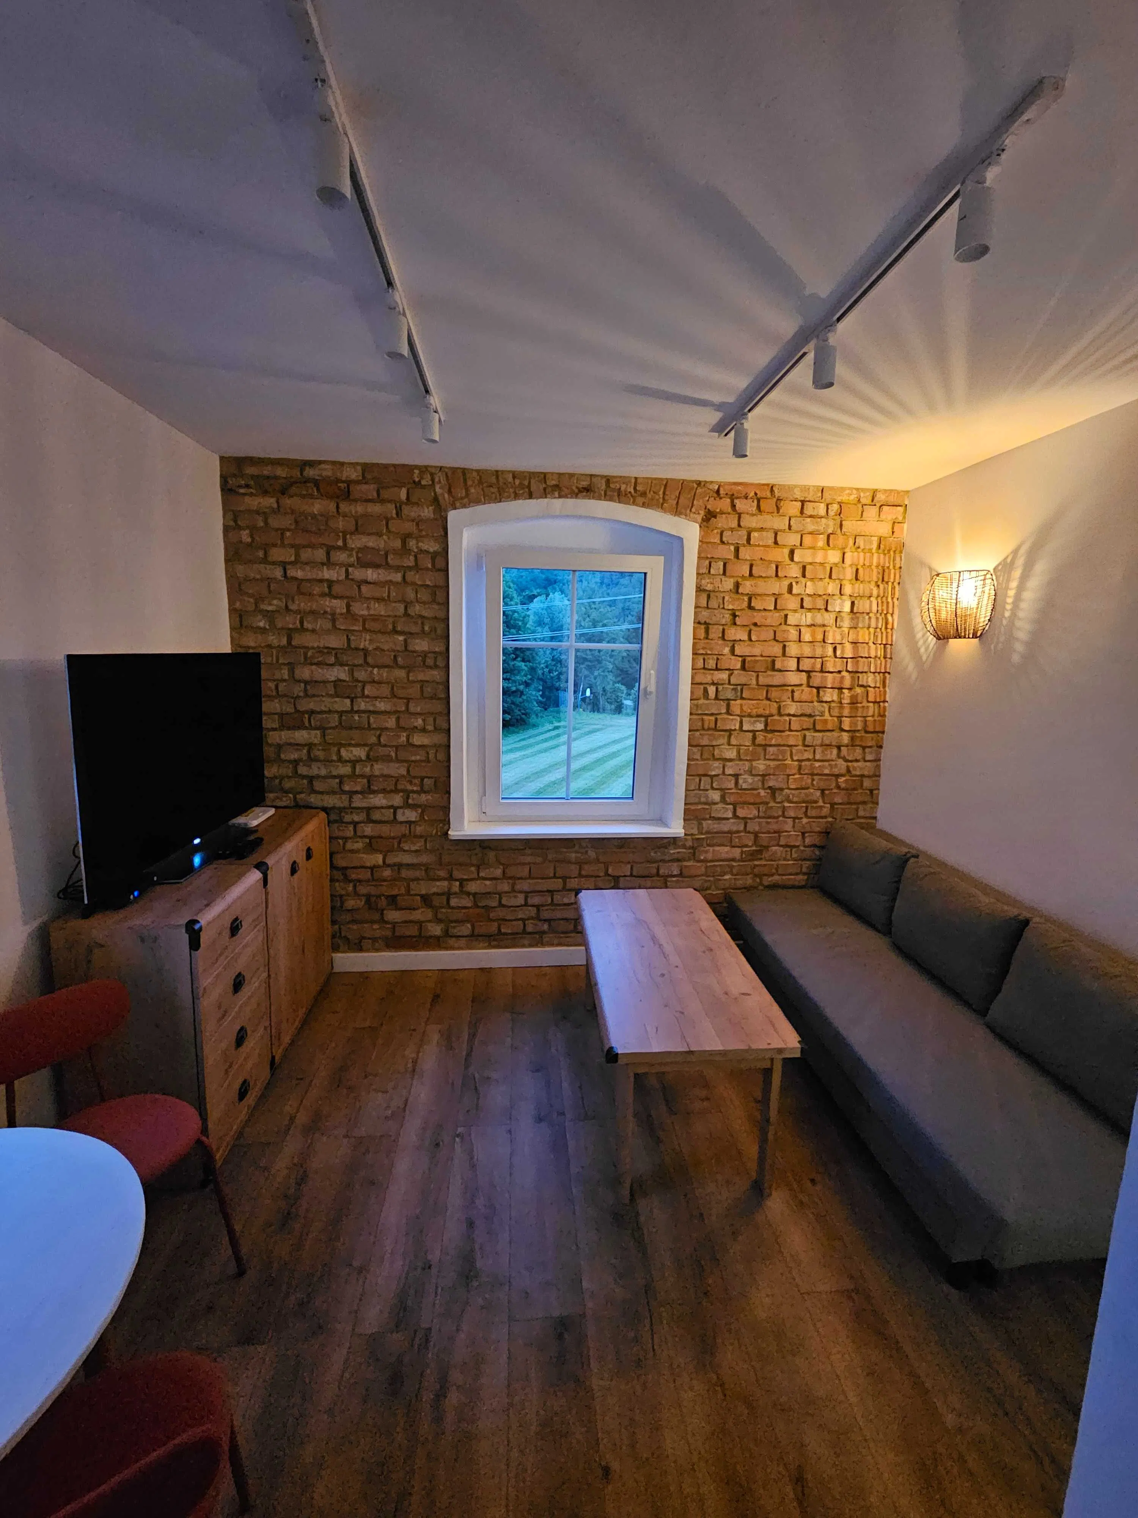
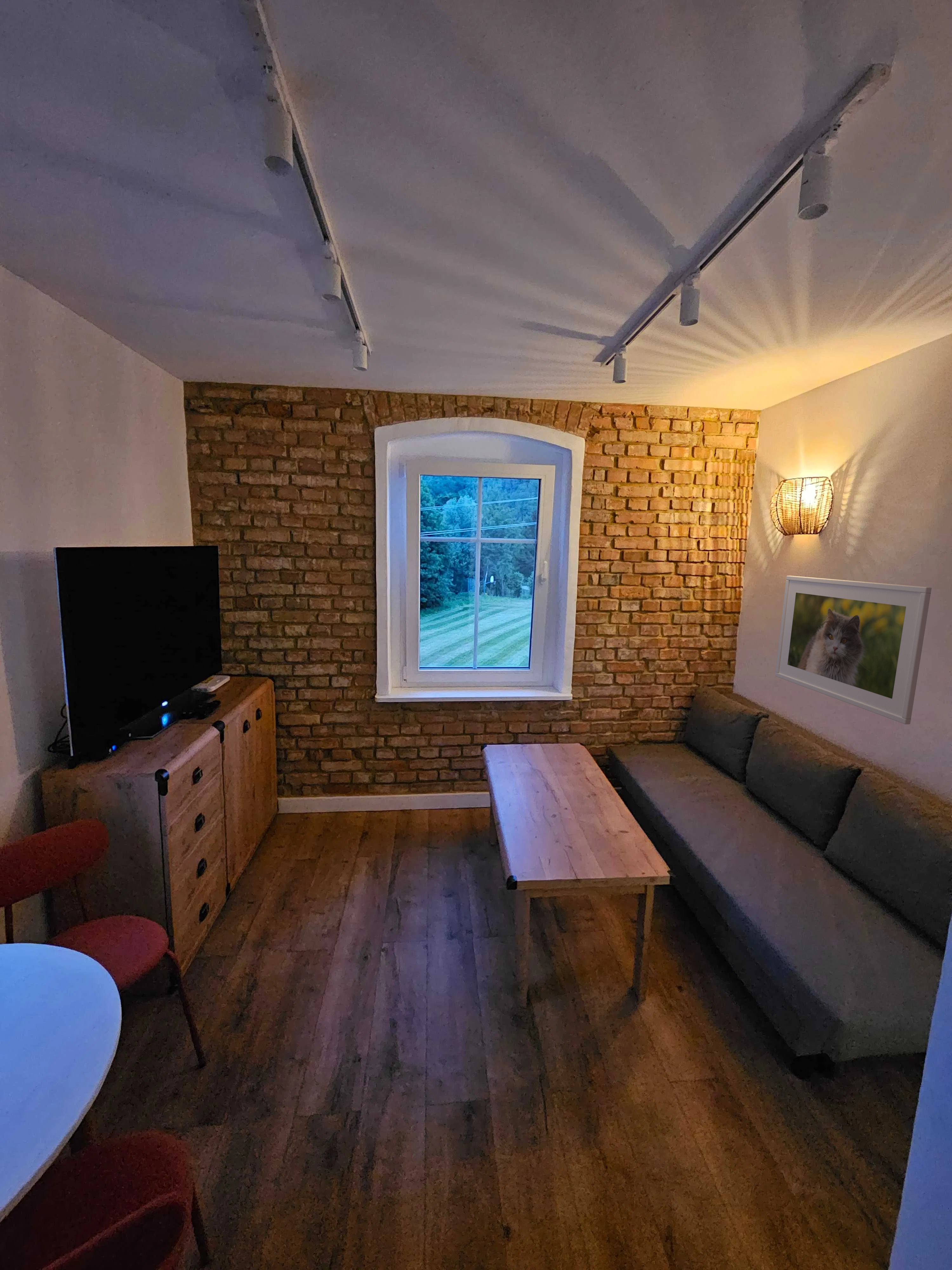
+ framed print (839, 639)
